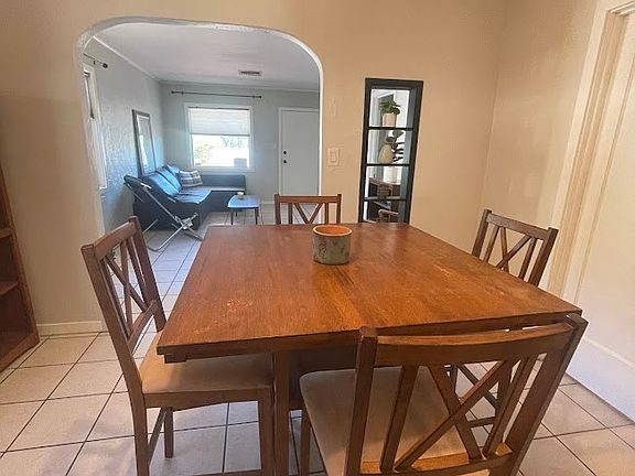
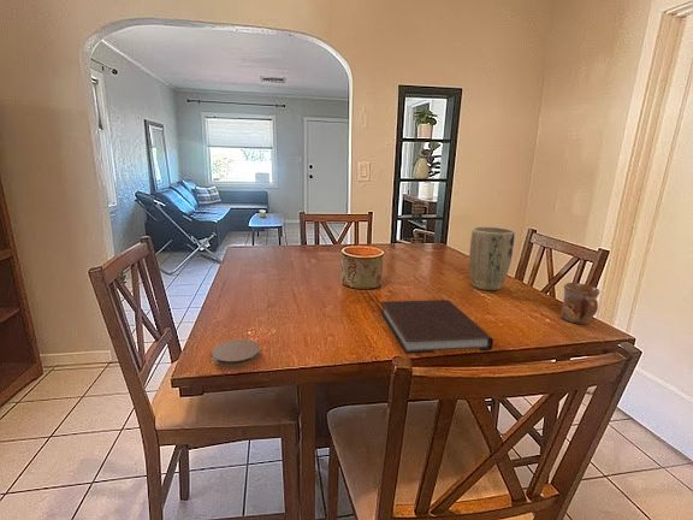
+ notebook (430, 323)
+ plant pot (490, 258)
+ mug (581, 305)
+ coaster (236, 351)
